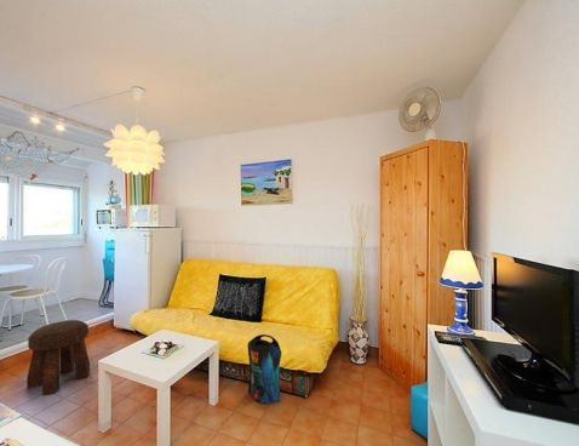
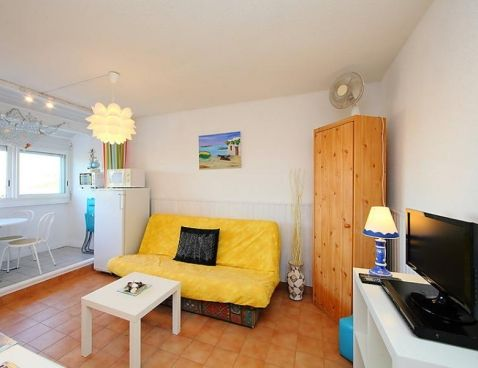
- pouch (260, 368)
- stool (58, 353)
